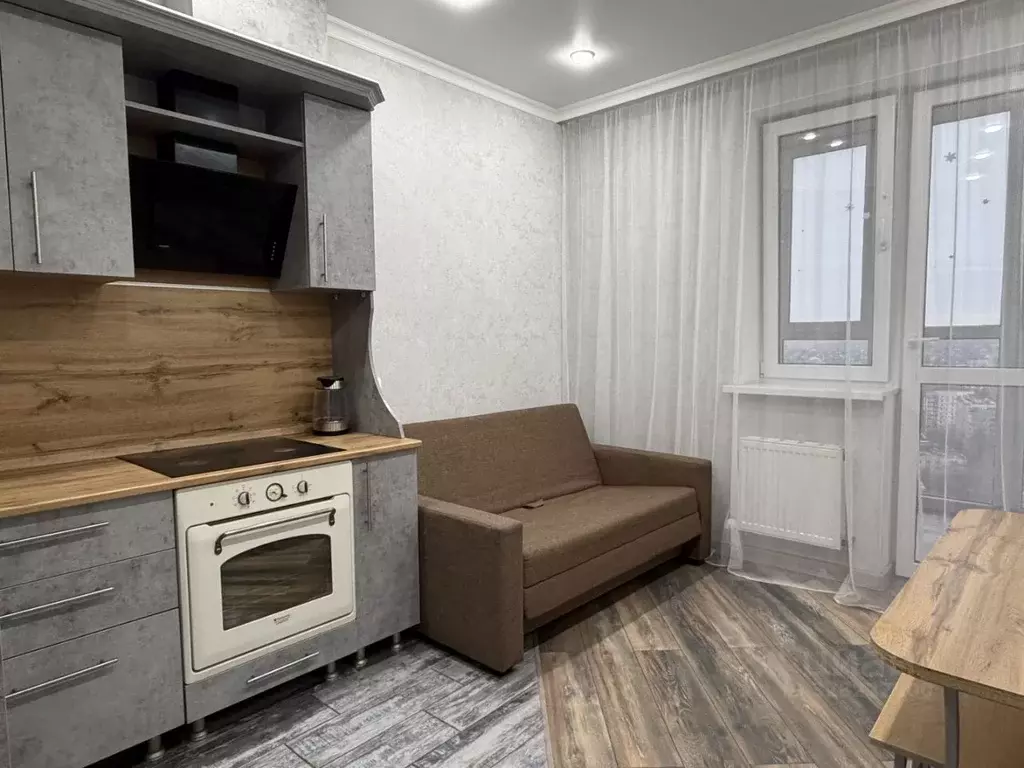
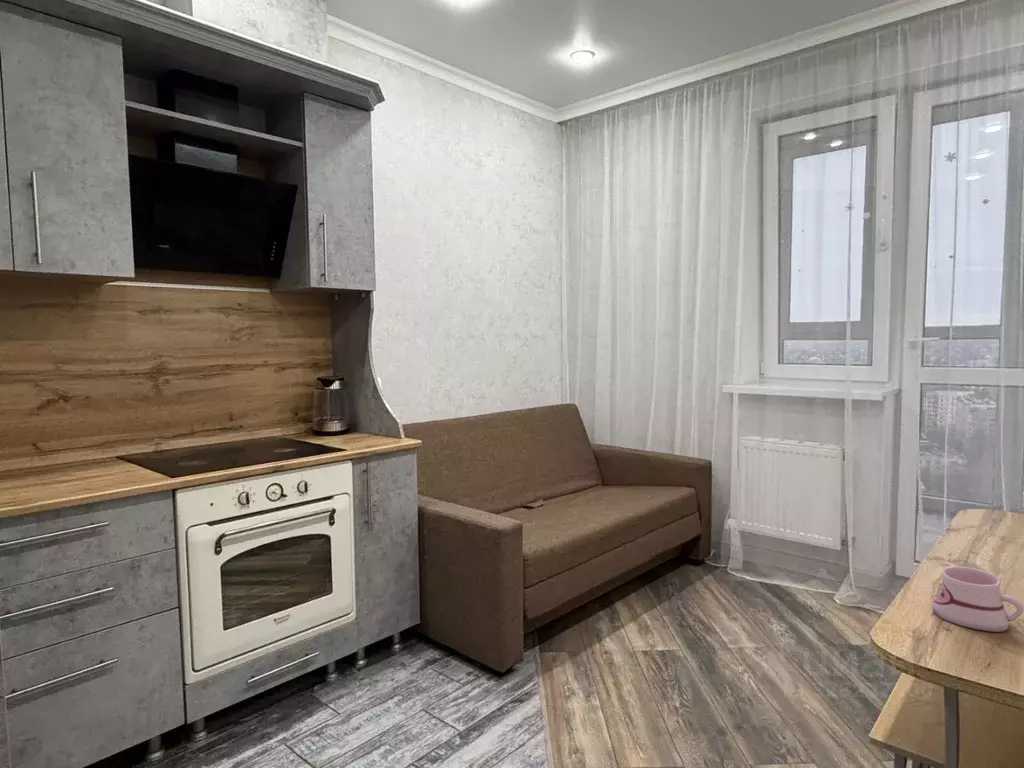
+ mug (976, 598)
